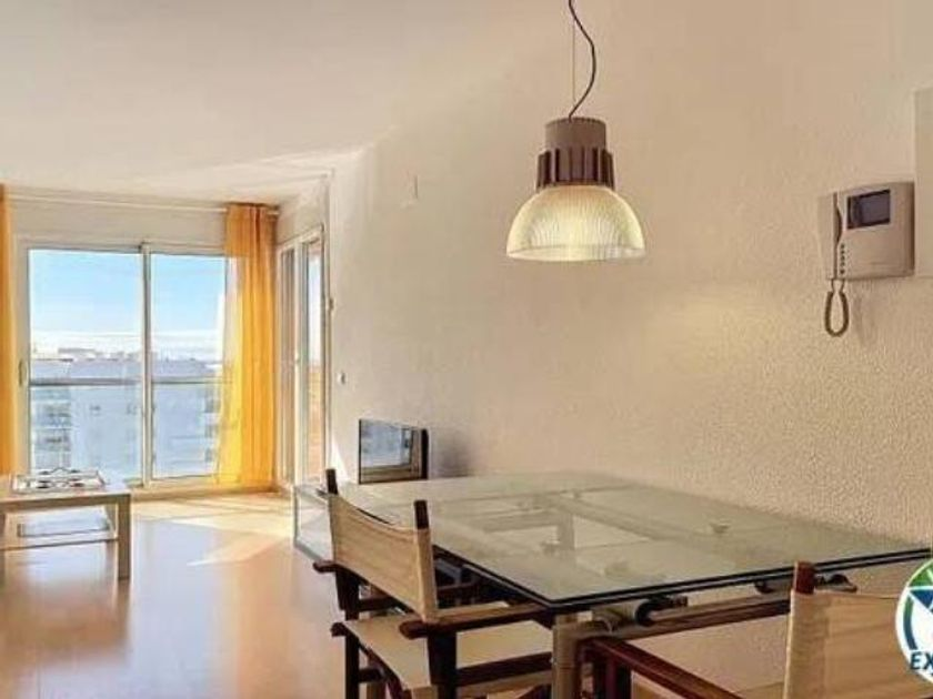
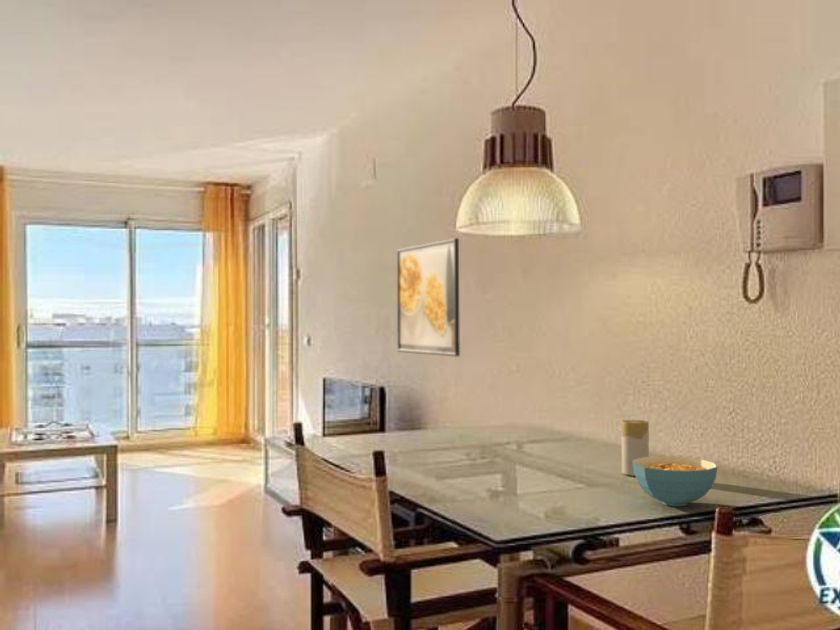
+ cereal bowl (674, 483)
+ candle (635, 447)
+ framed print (425, 299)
